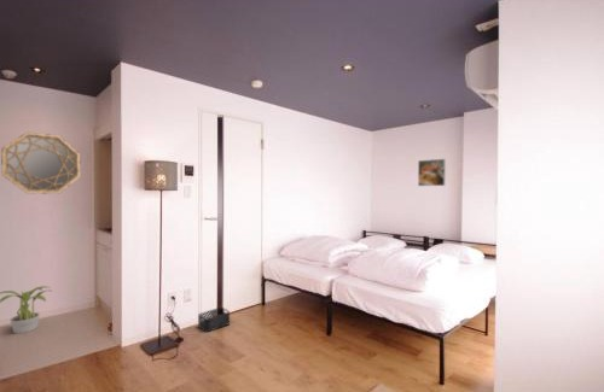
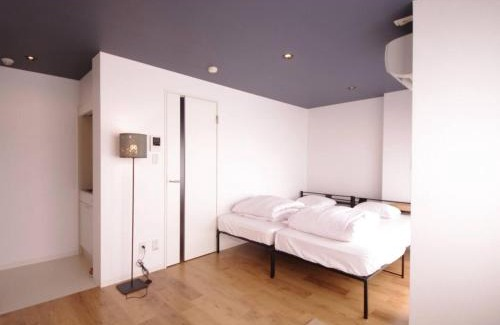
- potted plant (25, 309)
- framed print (431, 172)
- home mirror (43, 163)
- storage bin (214, 318)
